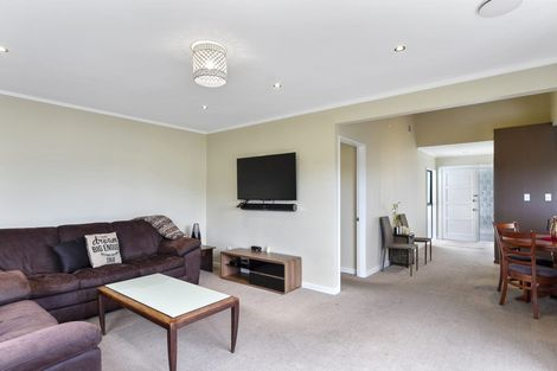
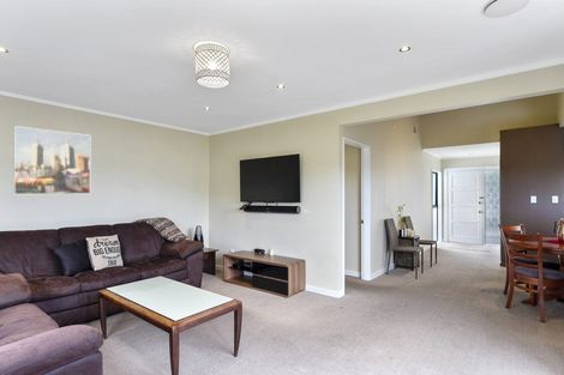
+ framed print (54, 162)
